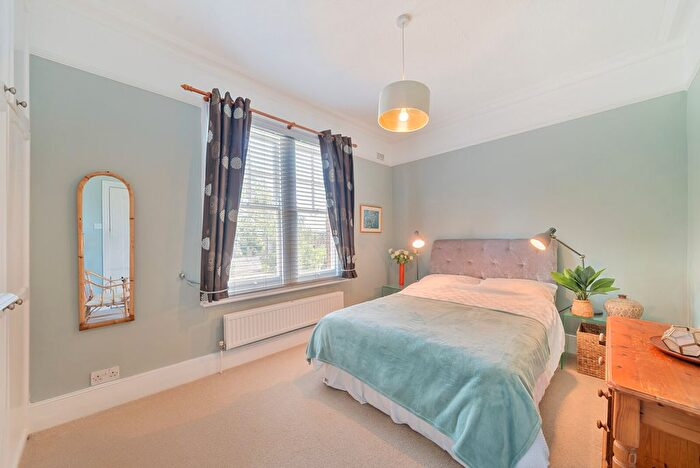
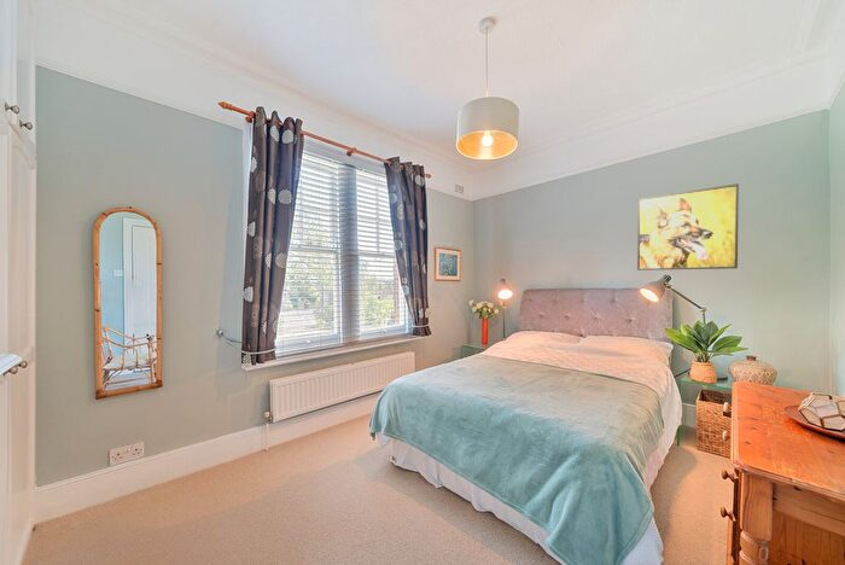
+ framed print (683, 231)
